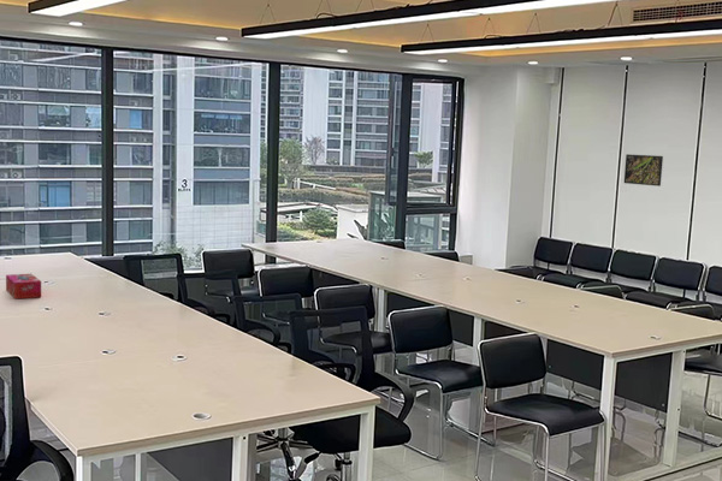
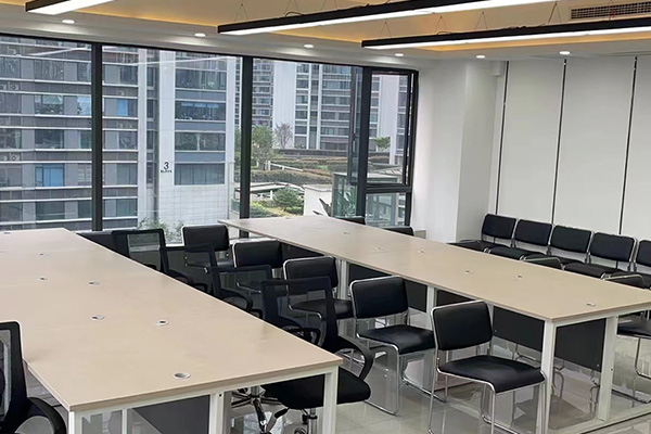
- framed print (643, 170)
- tissue box (23, 285)
